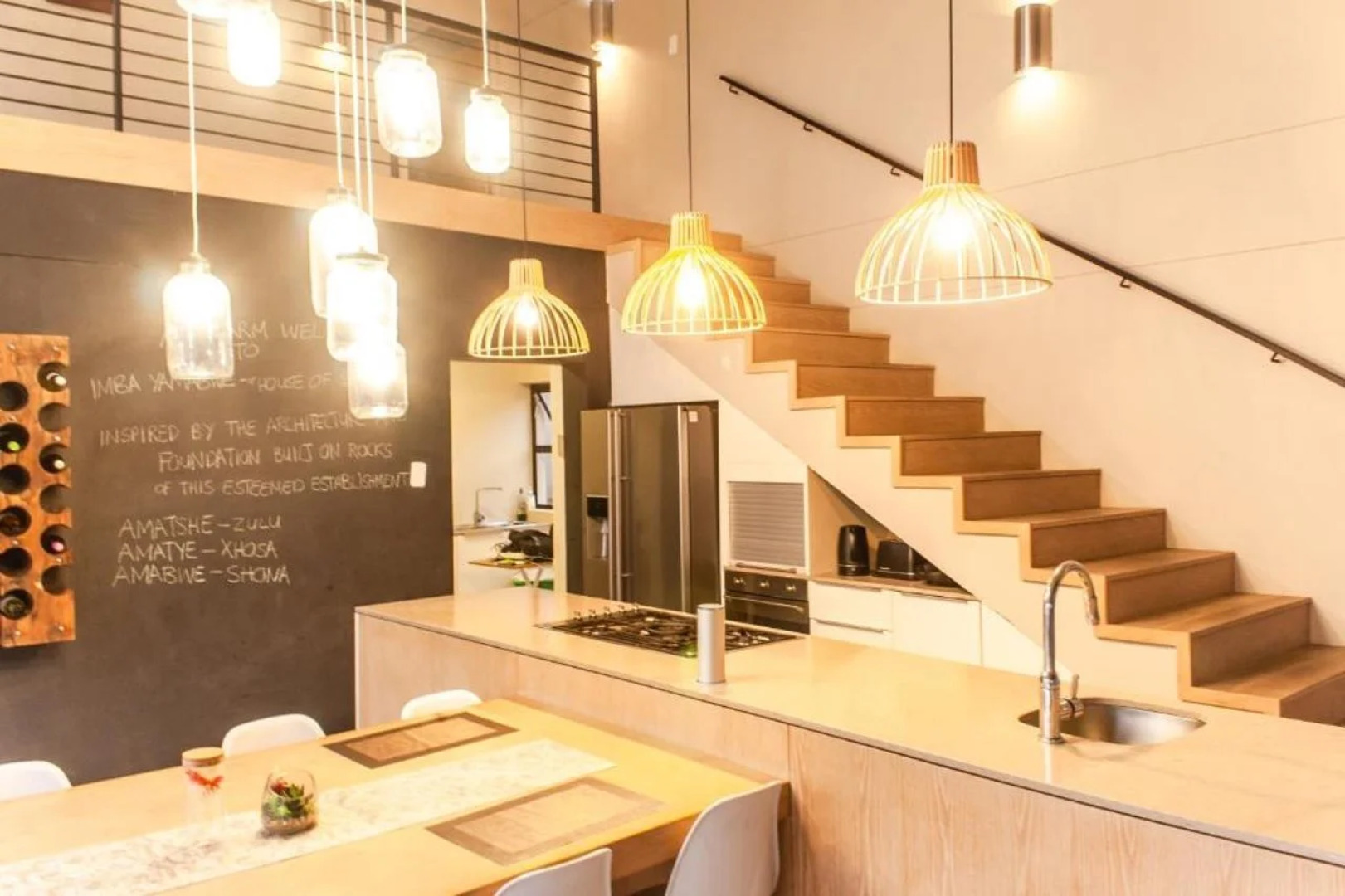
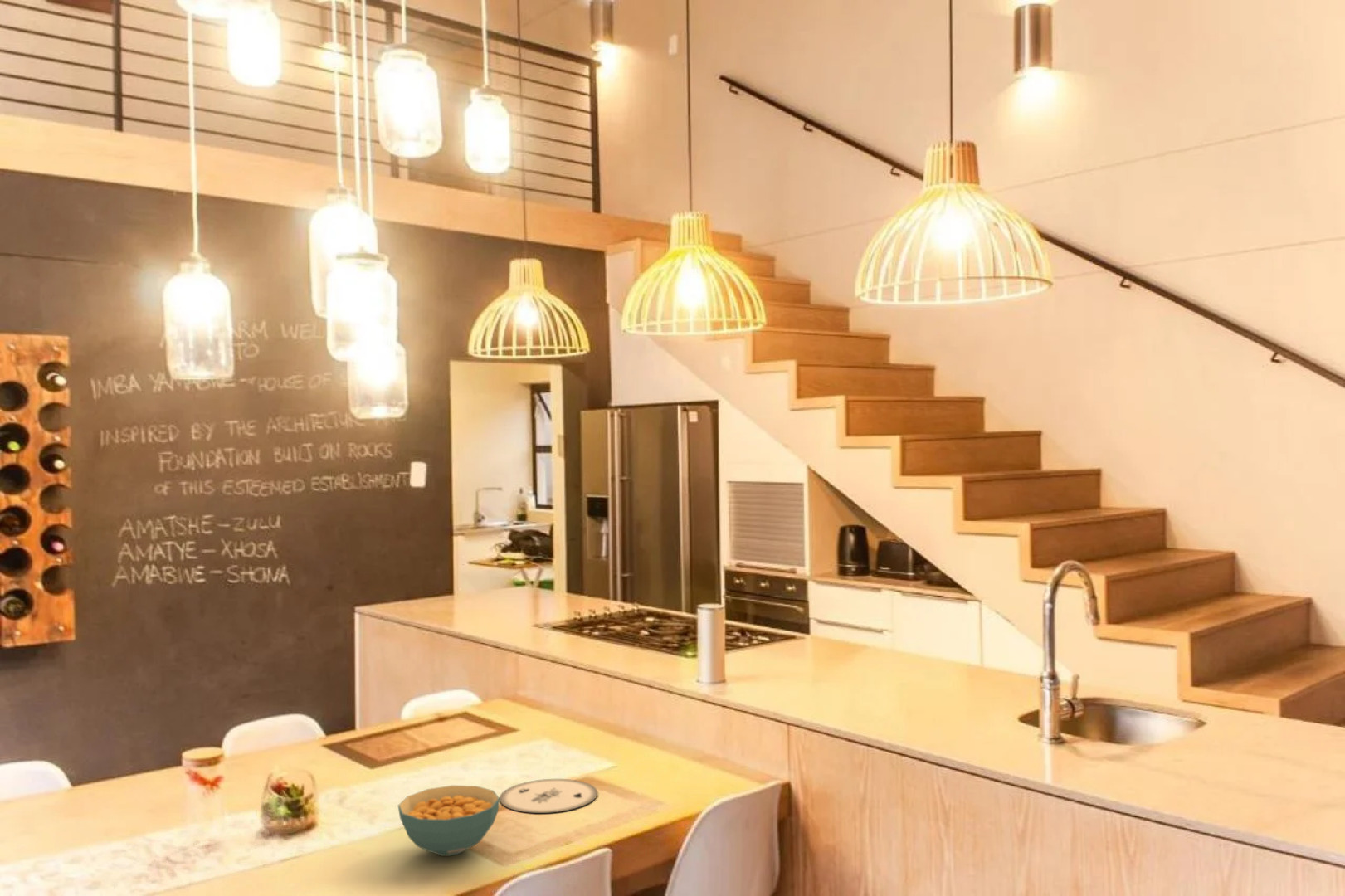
+ cereal bowl (449, 825)
+ plate (548, 793)
